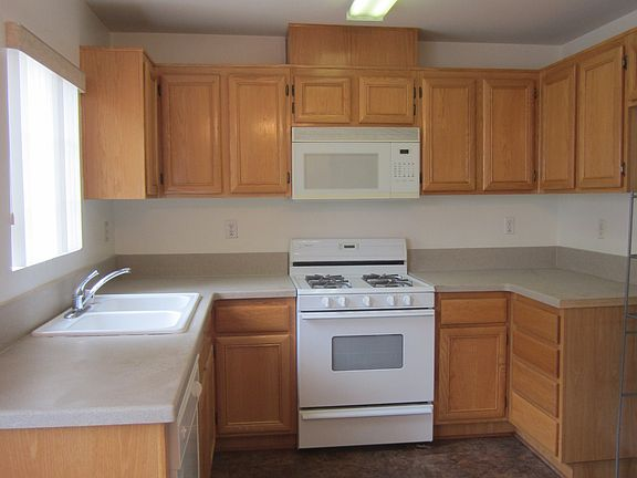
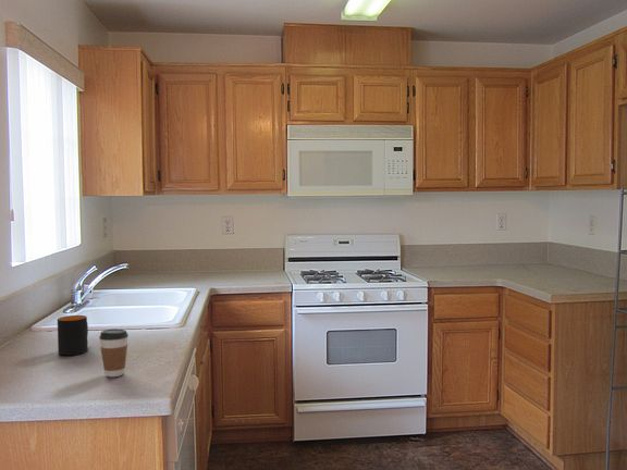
+ coffee cup (113, 352)
+ mug (76, 333)
